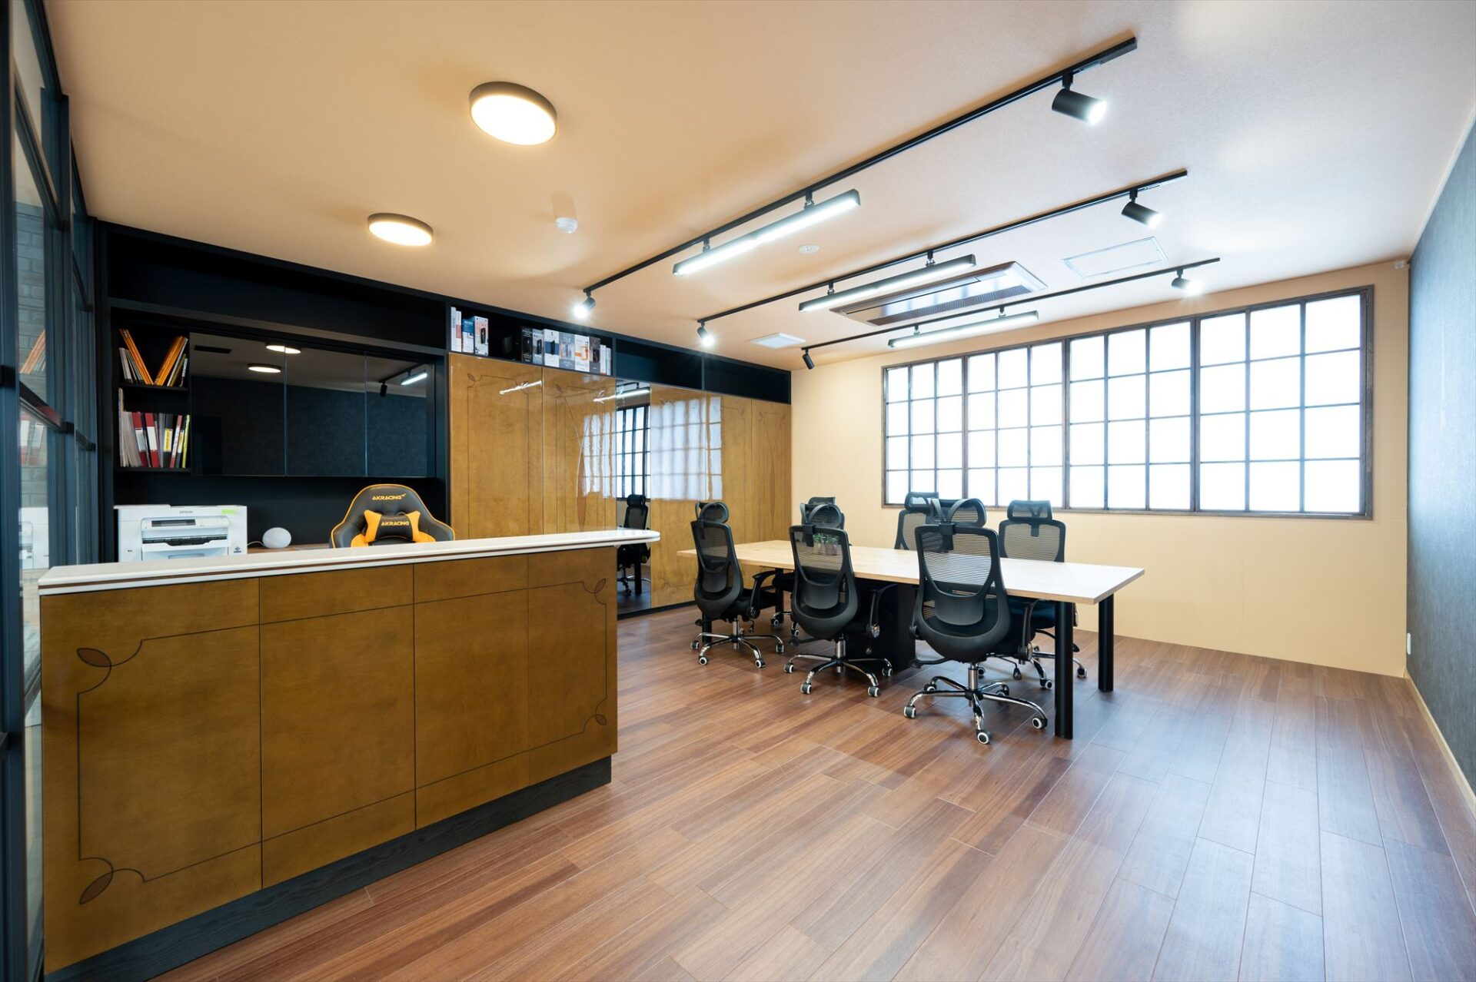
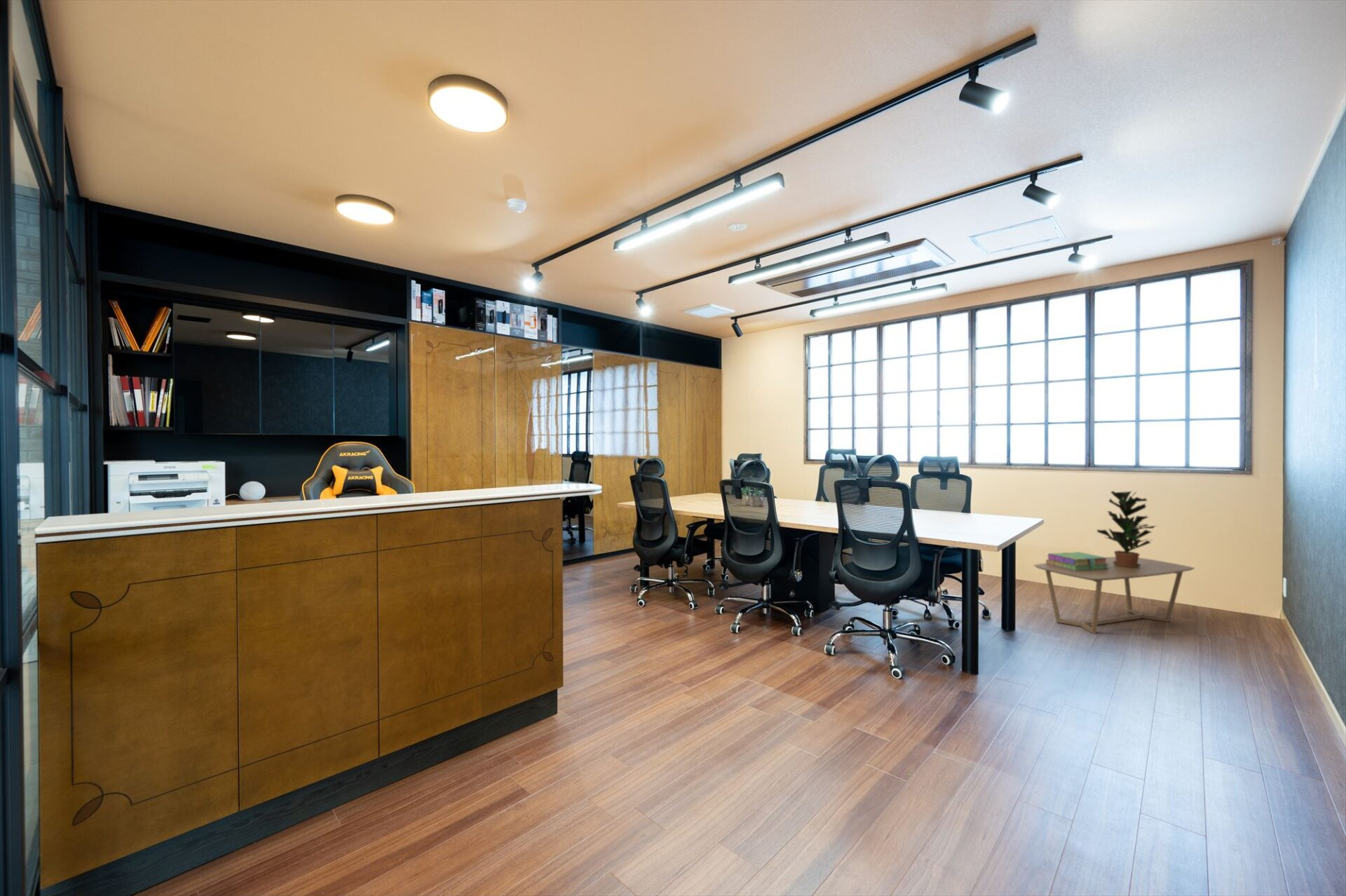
+ potted plant (1129, 528)
+ coffee table (1101, 593)
+ stack of books (1077, 560)
